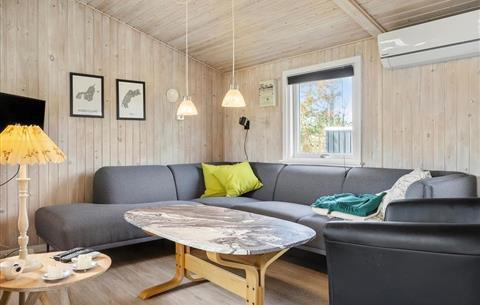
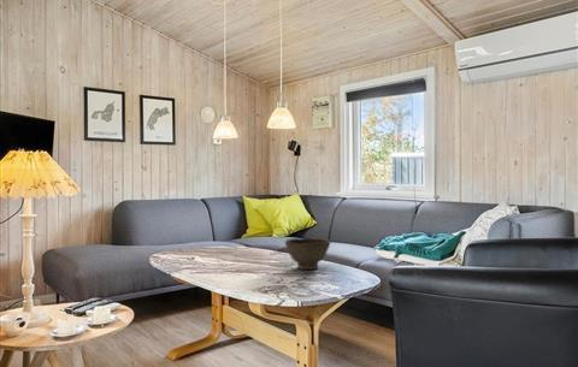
+ bowl (307, 254)
